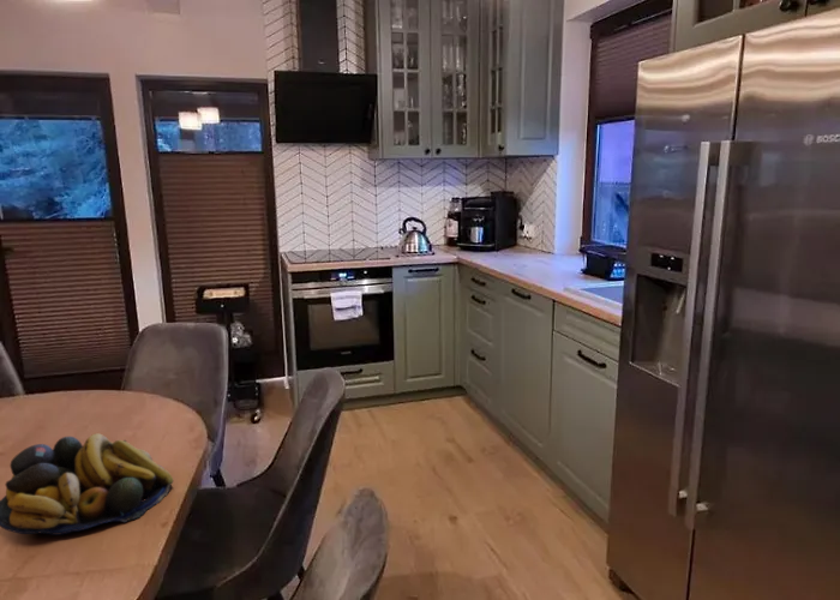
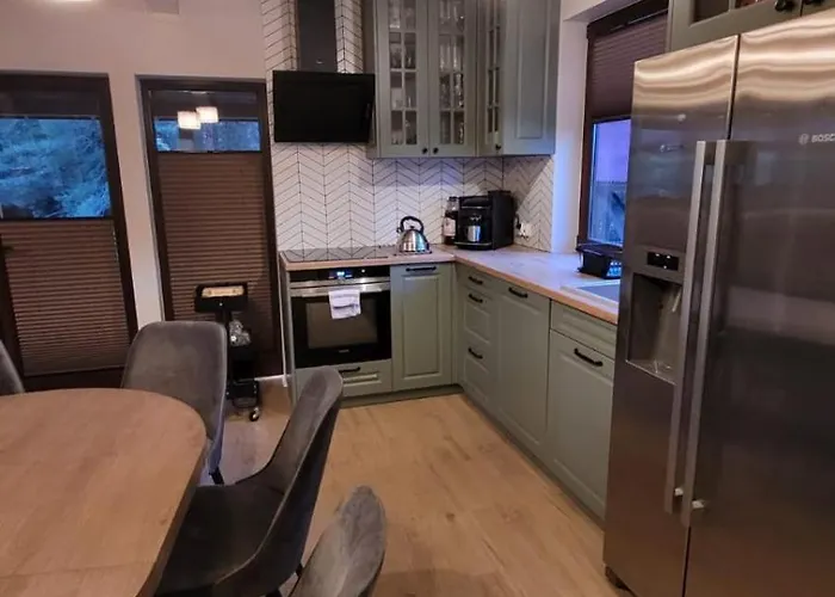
- fruit bowl (84, 468)
